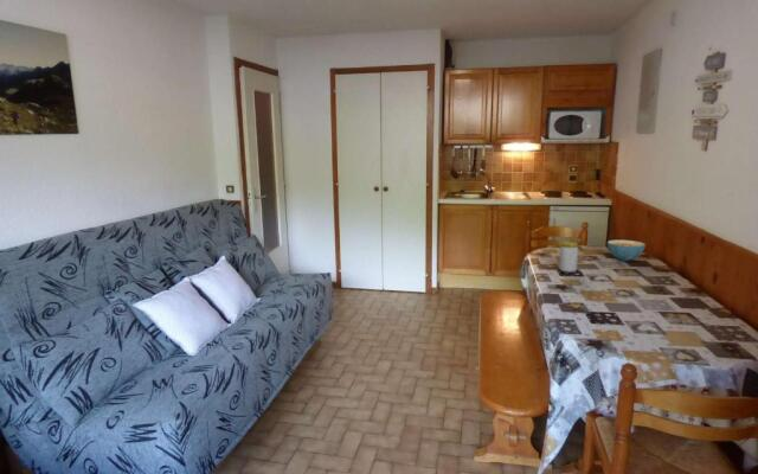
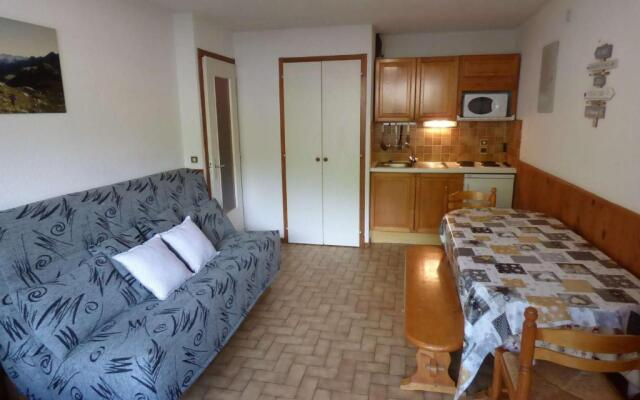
- cereal bowl (625, 251)
- jar (568, 256)
